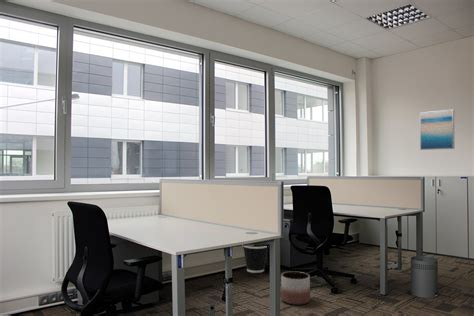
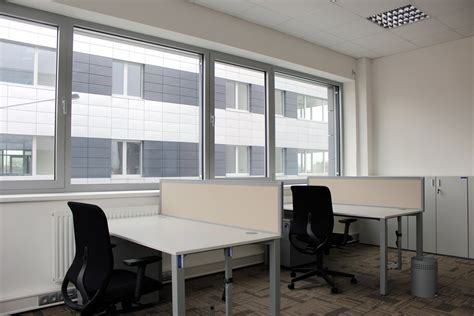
- wall art (436, 130)
- planter (295, 287)
- wastebasket (255, 257)
